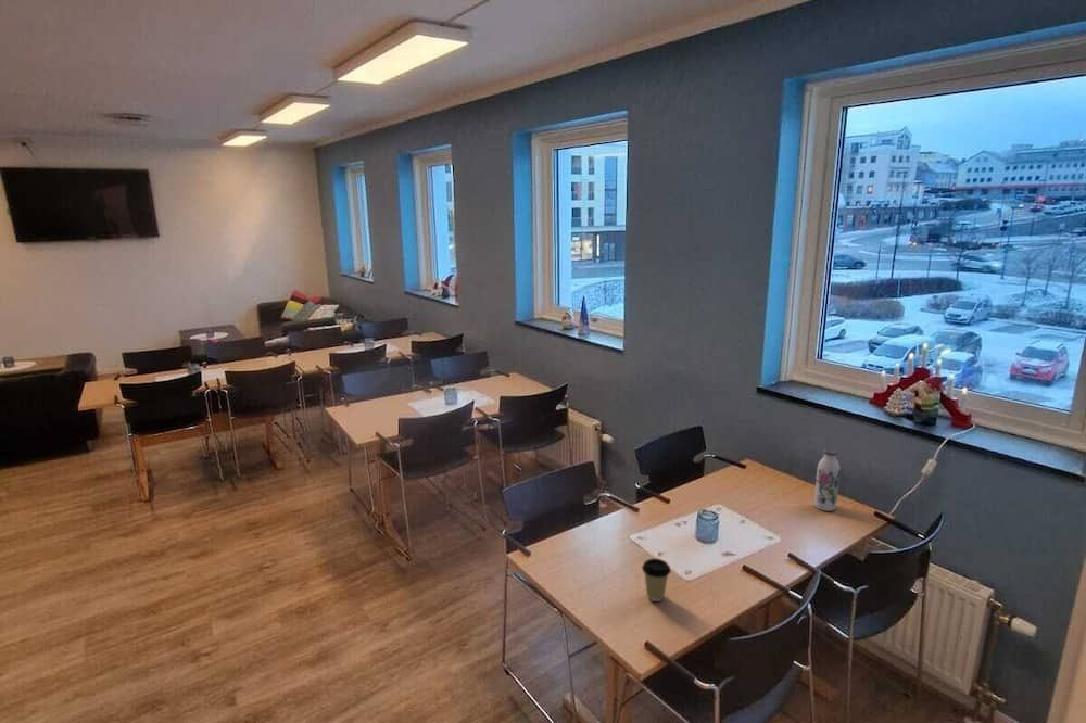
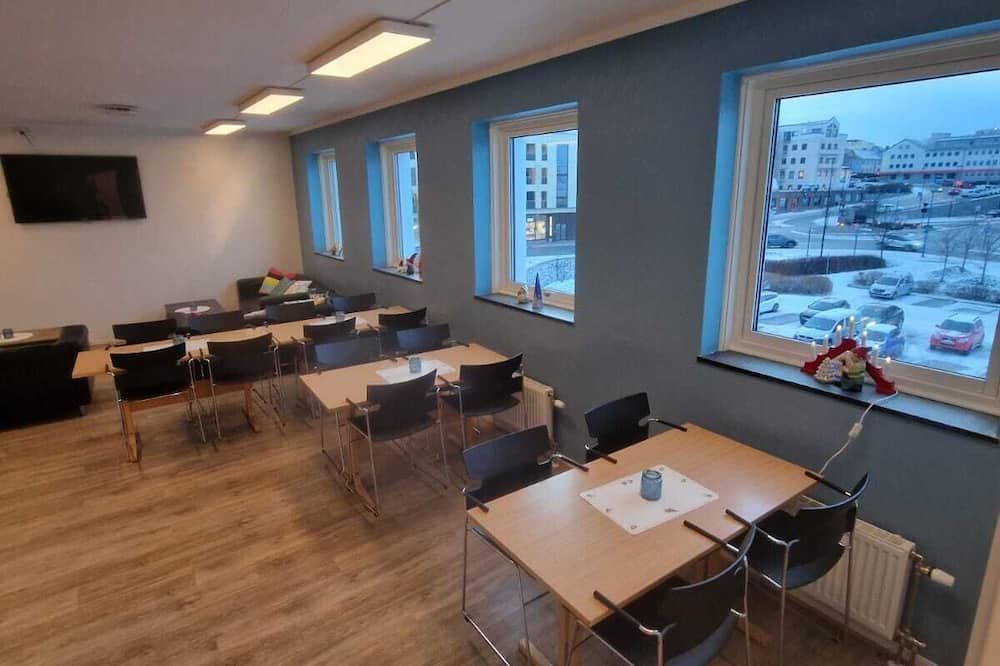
- water bottle (828, 478)
- coffee cup (656, 580)
